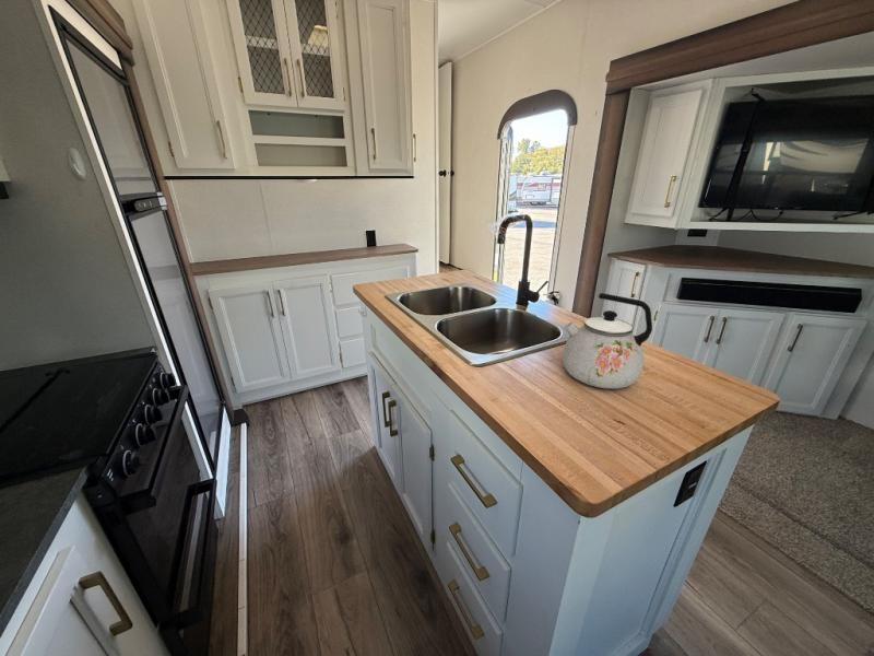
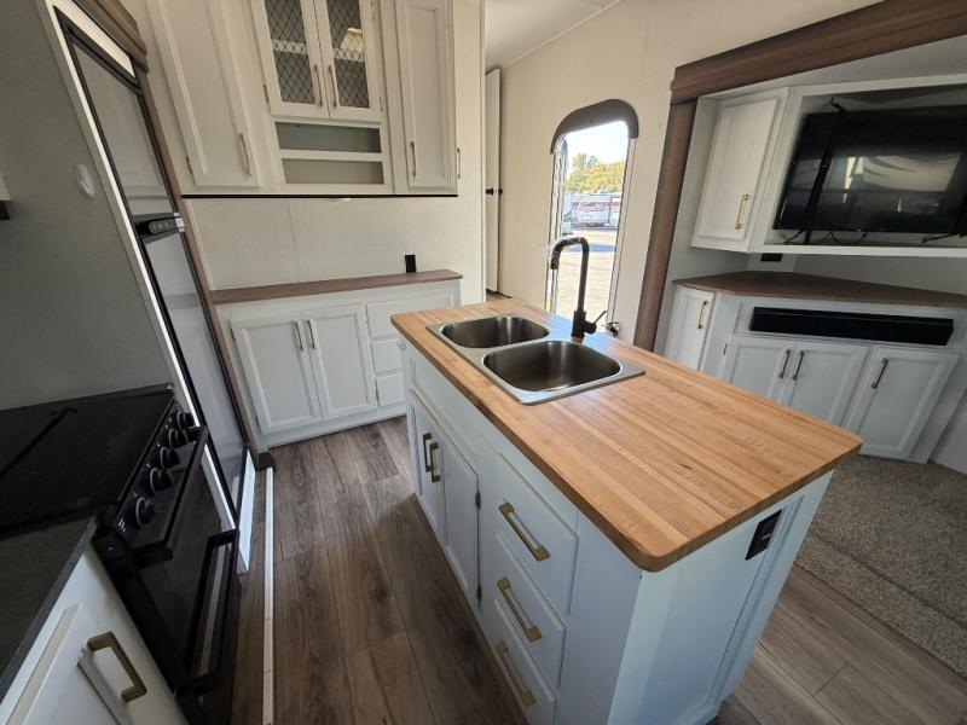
- kettle (604, 337)
